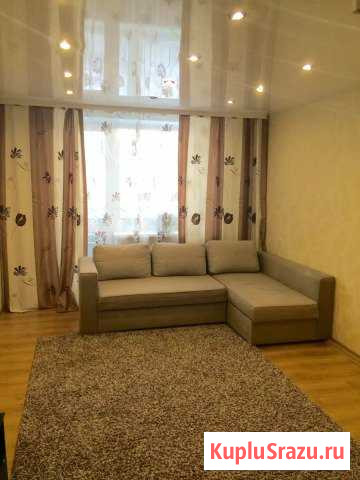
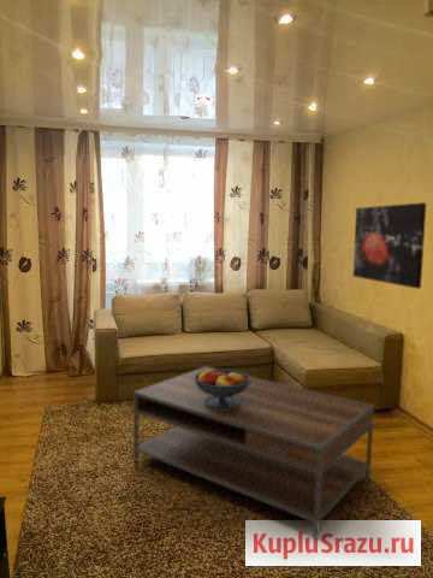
+ coffee table (248, 435)
+ fruit bowl (221, 385)
+ wall art (385, 243)
